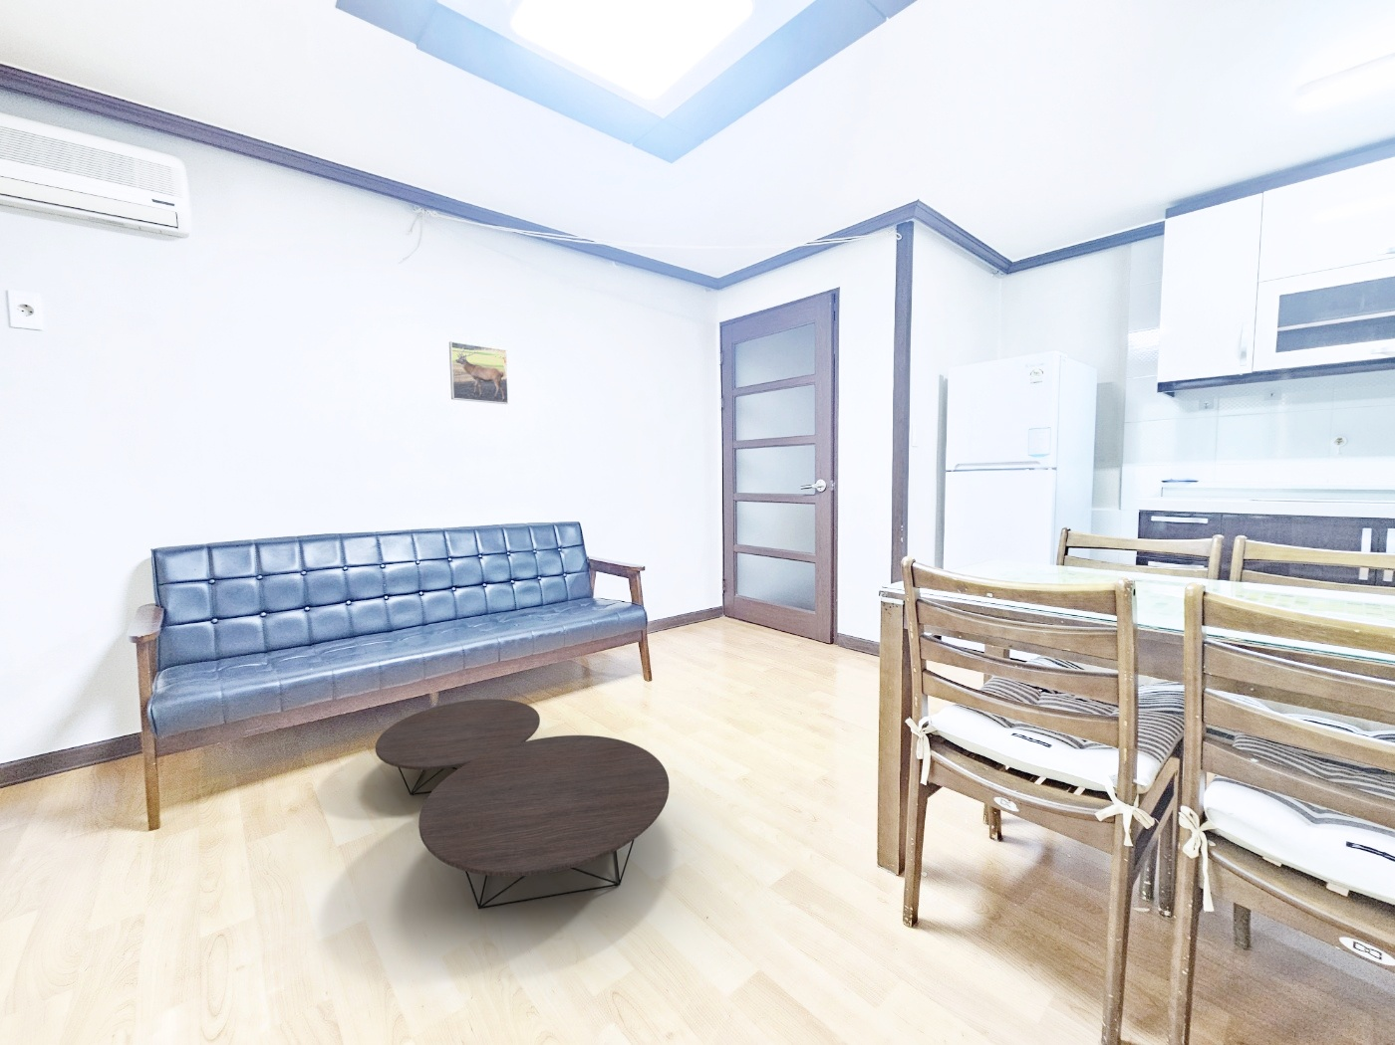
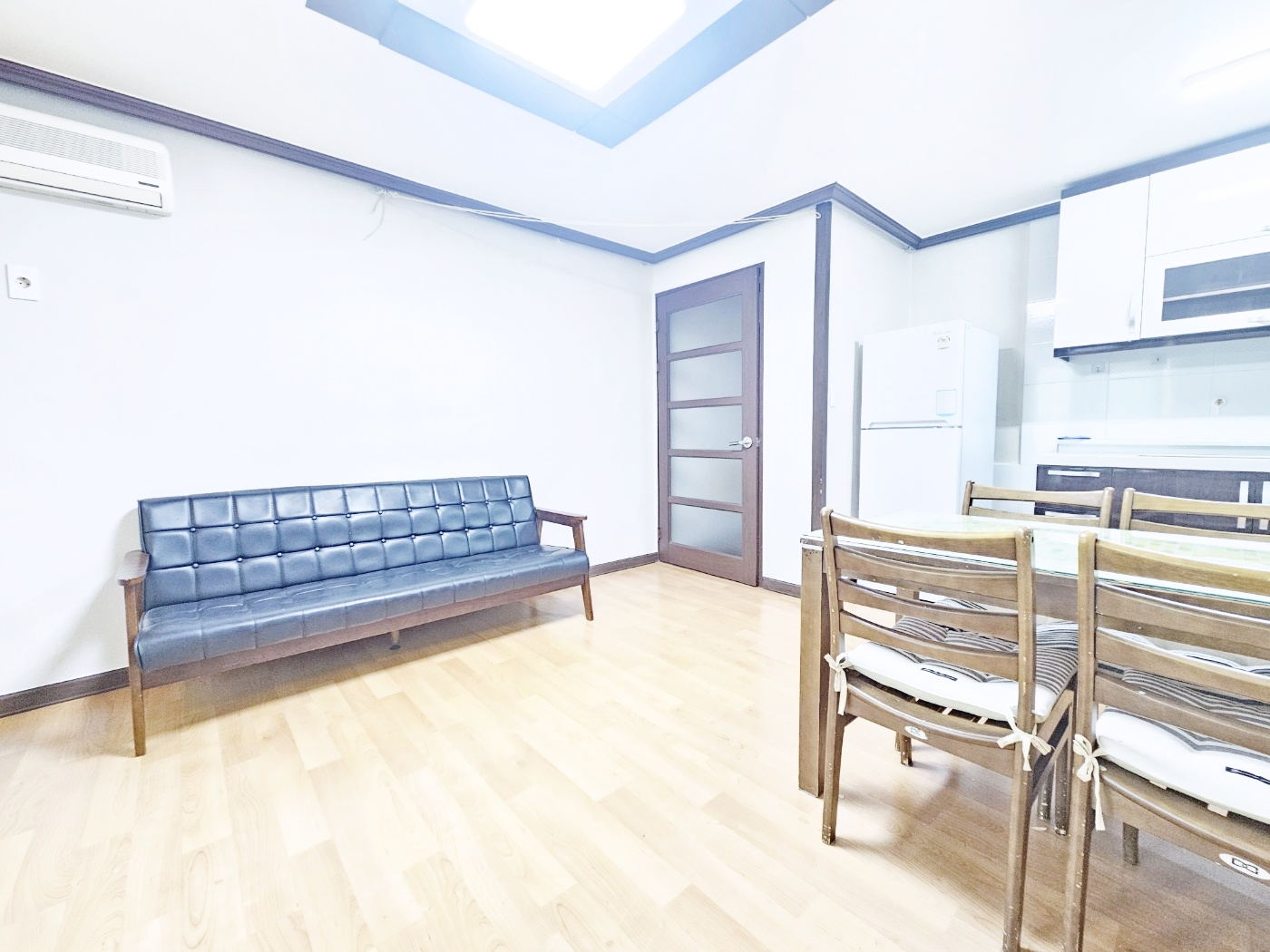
- coffee table (510, 780)
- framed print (479, 373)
